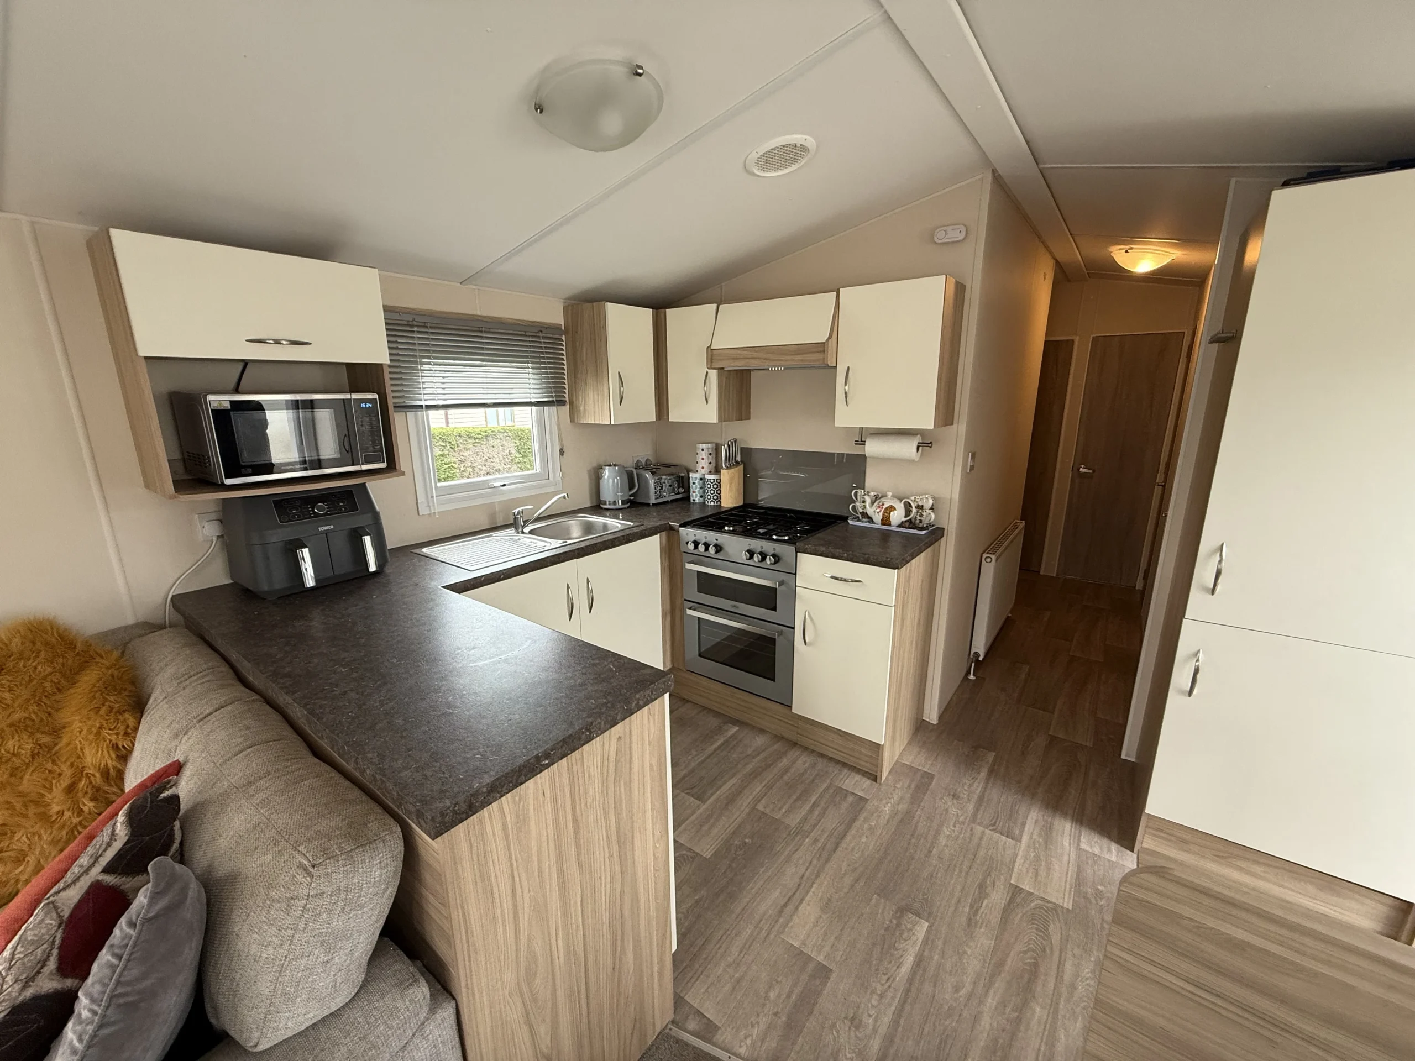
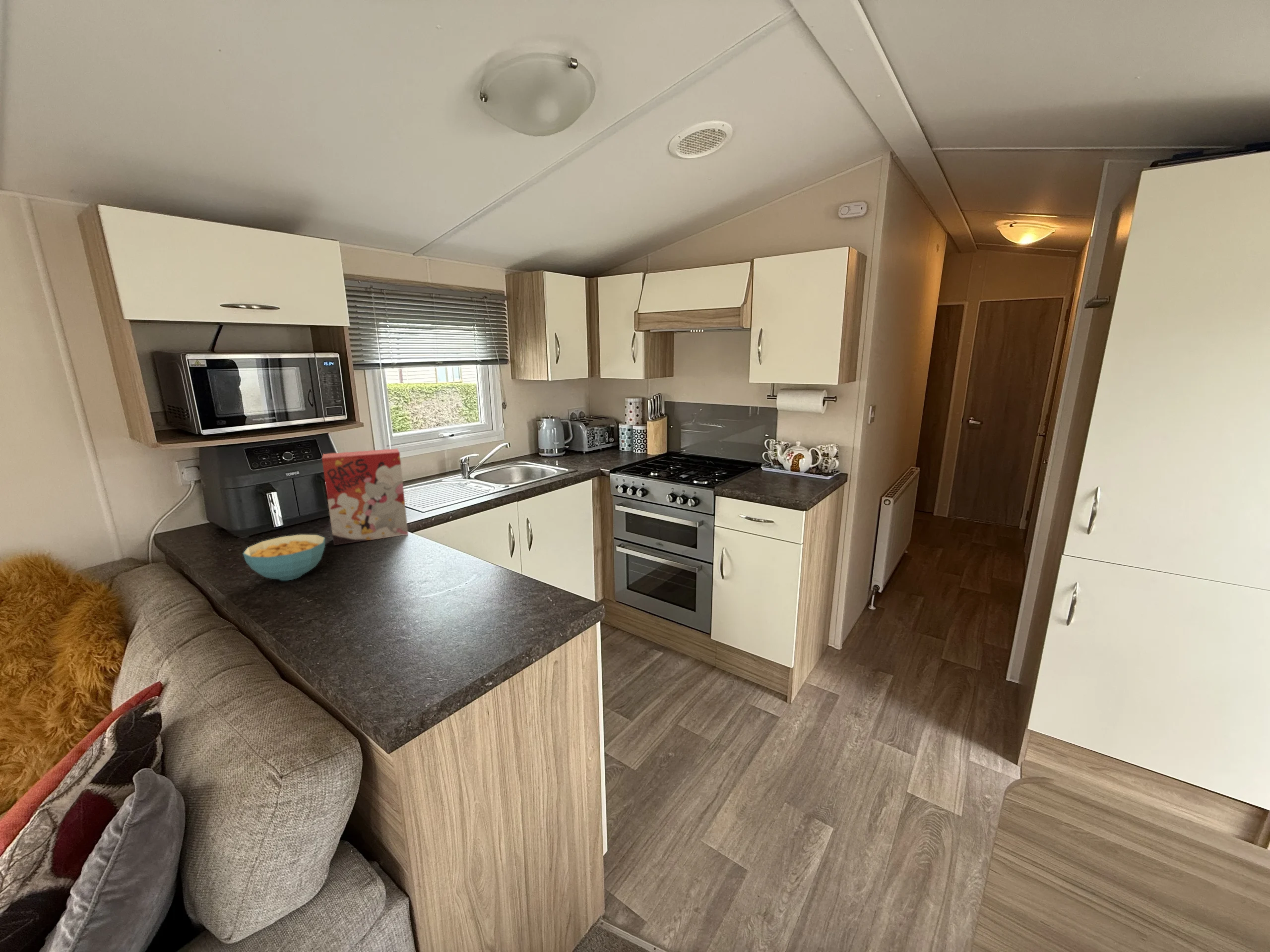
+ cereal bowl (288, 561)
+ cereal box (367, 495)
